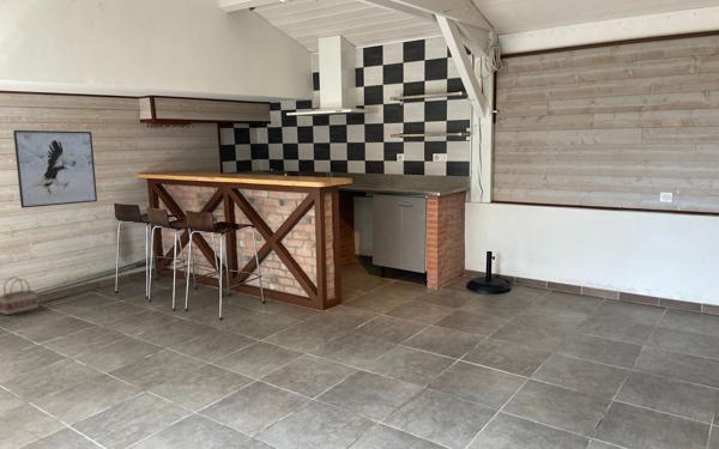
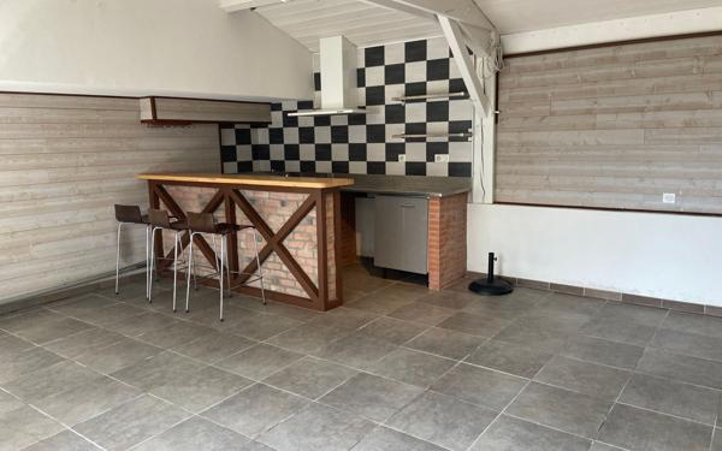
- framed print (58, 168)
- basket (17, 293)
